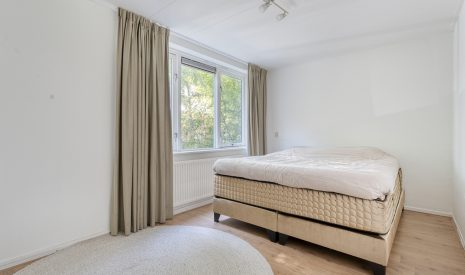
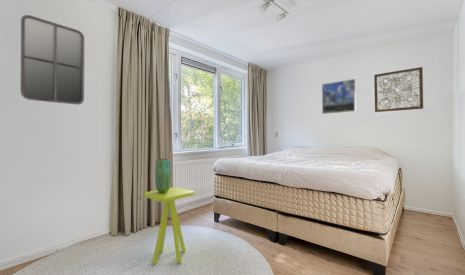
+ side table (166, 224)
+ home mirror (54, 62)
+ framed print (338, 97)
+ vase (163, 175)
+ wall art (397, 92)
